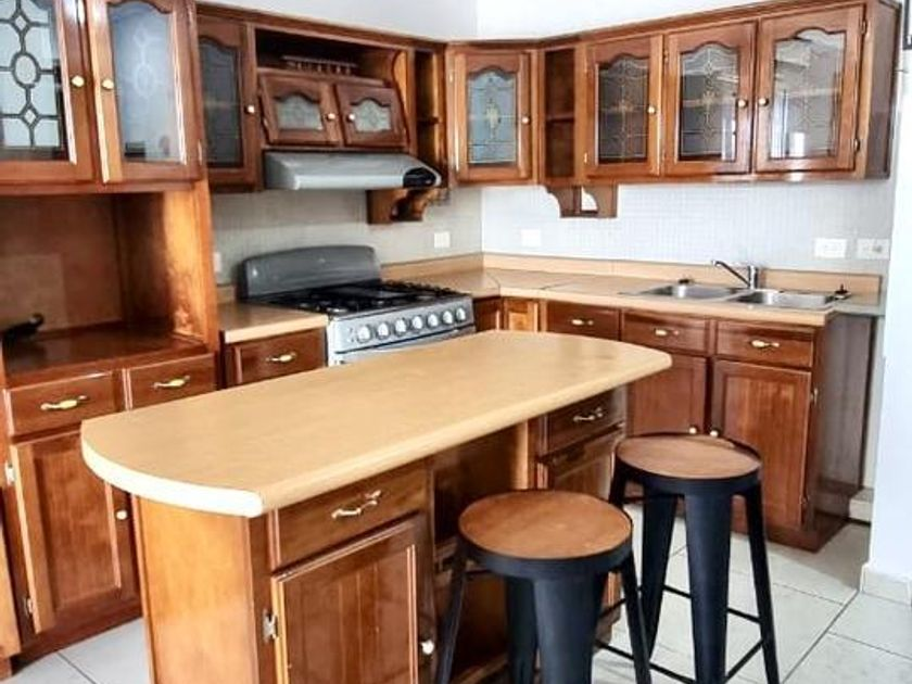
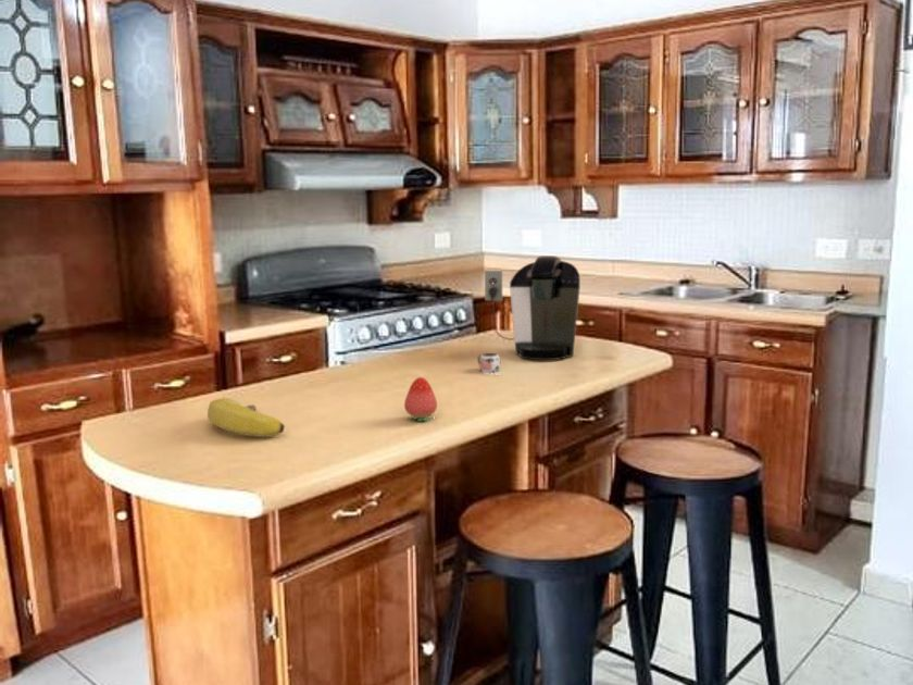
+ coffee maker (527, 304)
+ mug (491, 363)
+ fruit (420, 398)
+ banana (254, 411)
